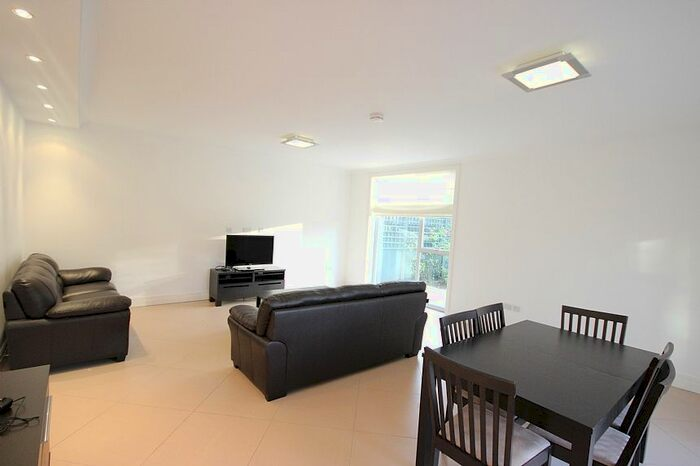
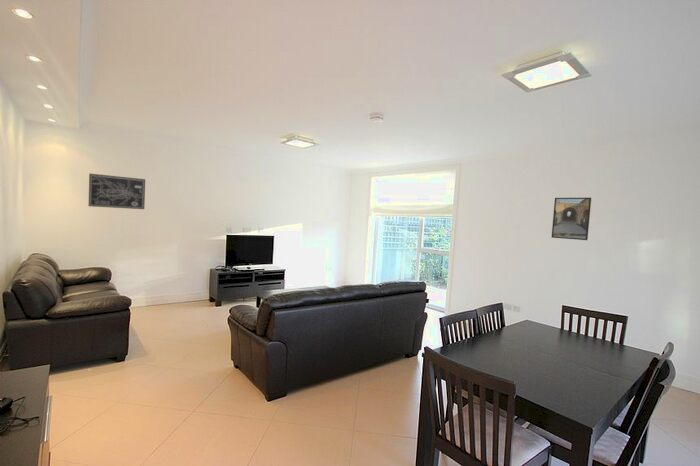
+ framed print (570, 218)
+ wall art (117, 192)
